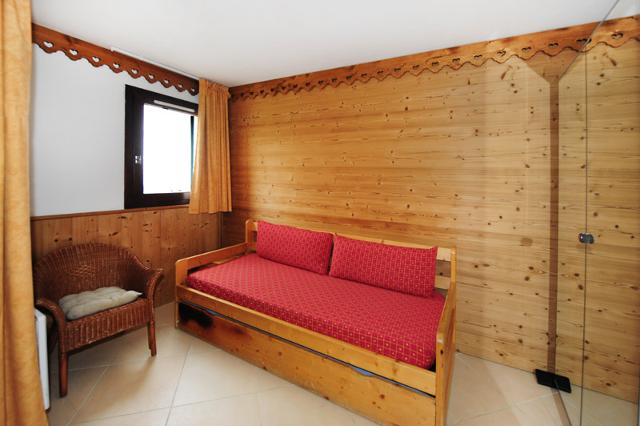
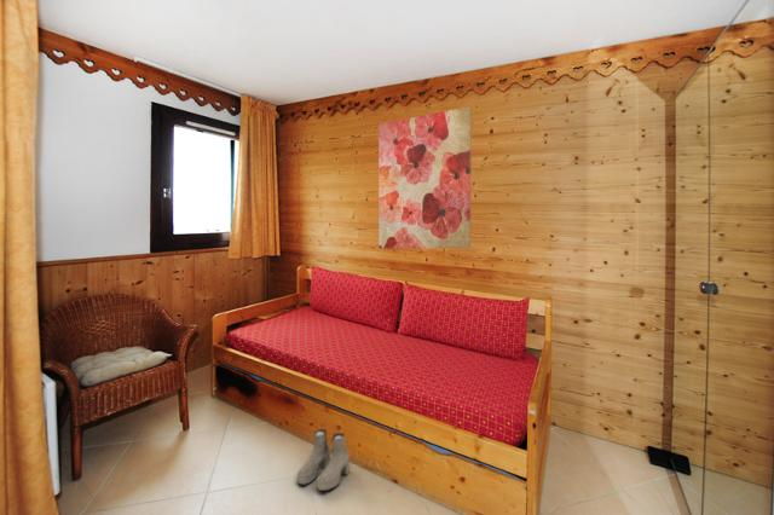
+ boots (324, 457)
+ wall art (422, 183)
